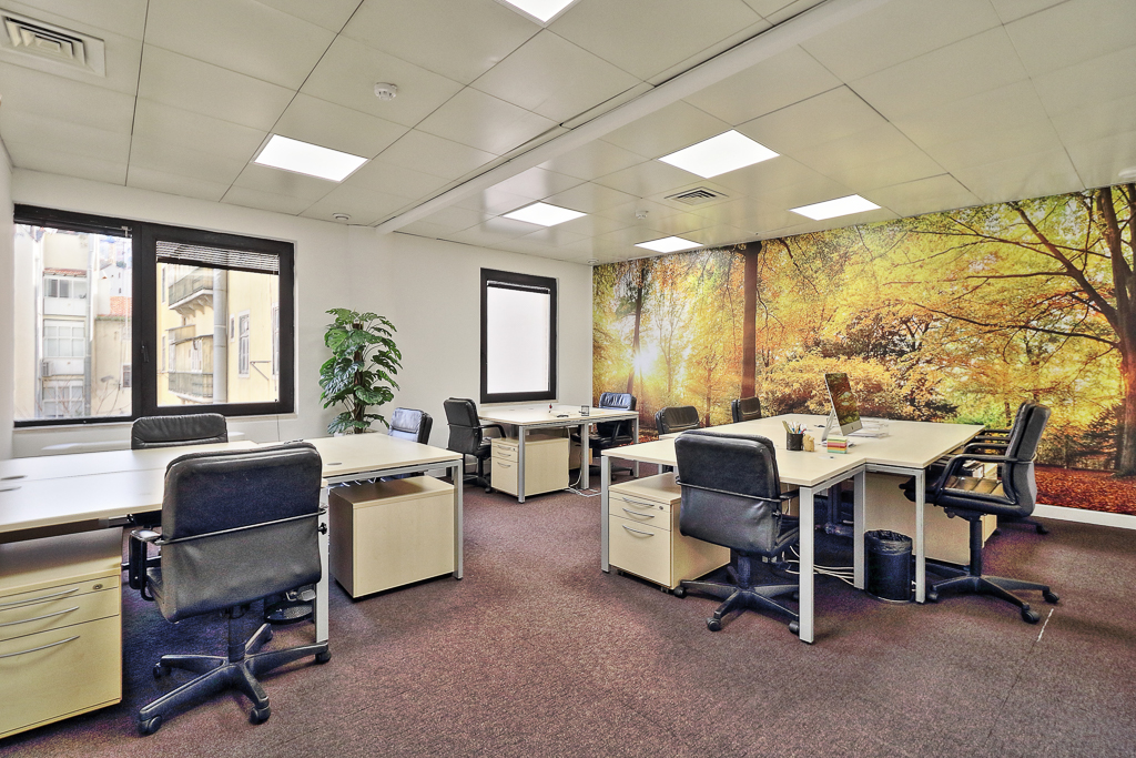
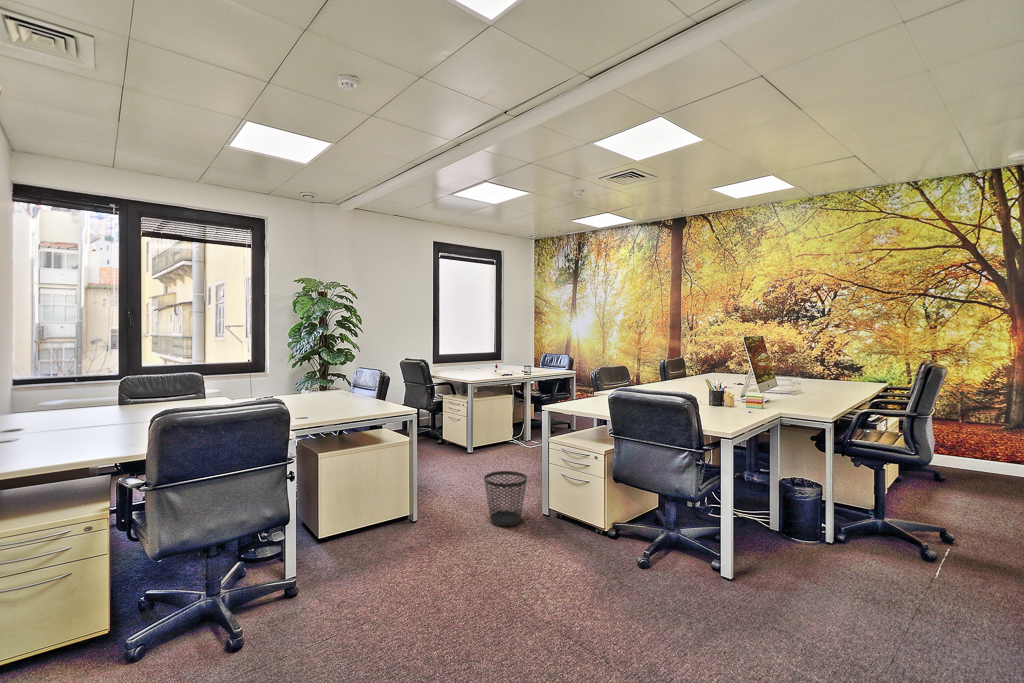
+ wastebasket (505, 498)
